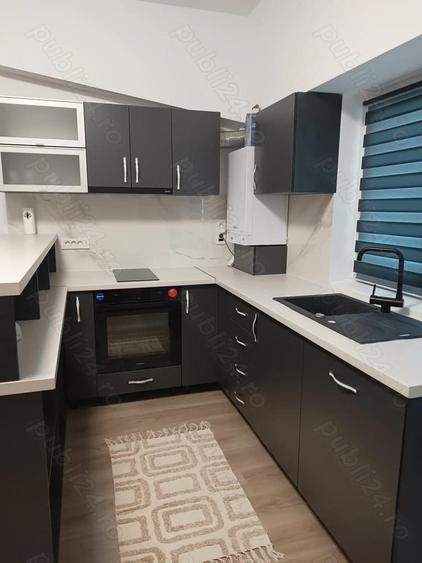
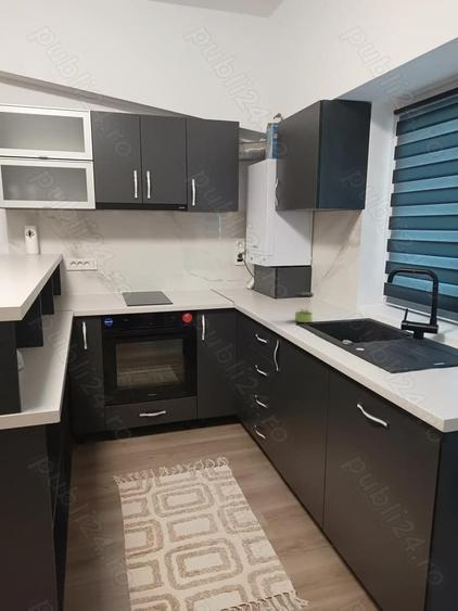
+ jar (302, 308)
